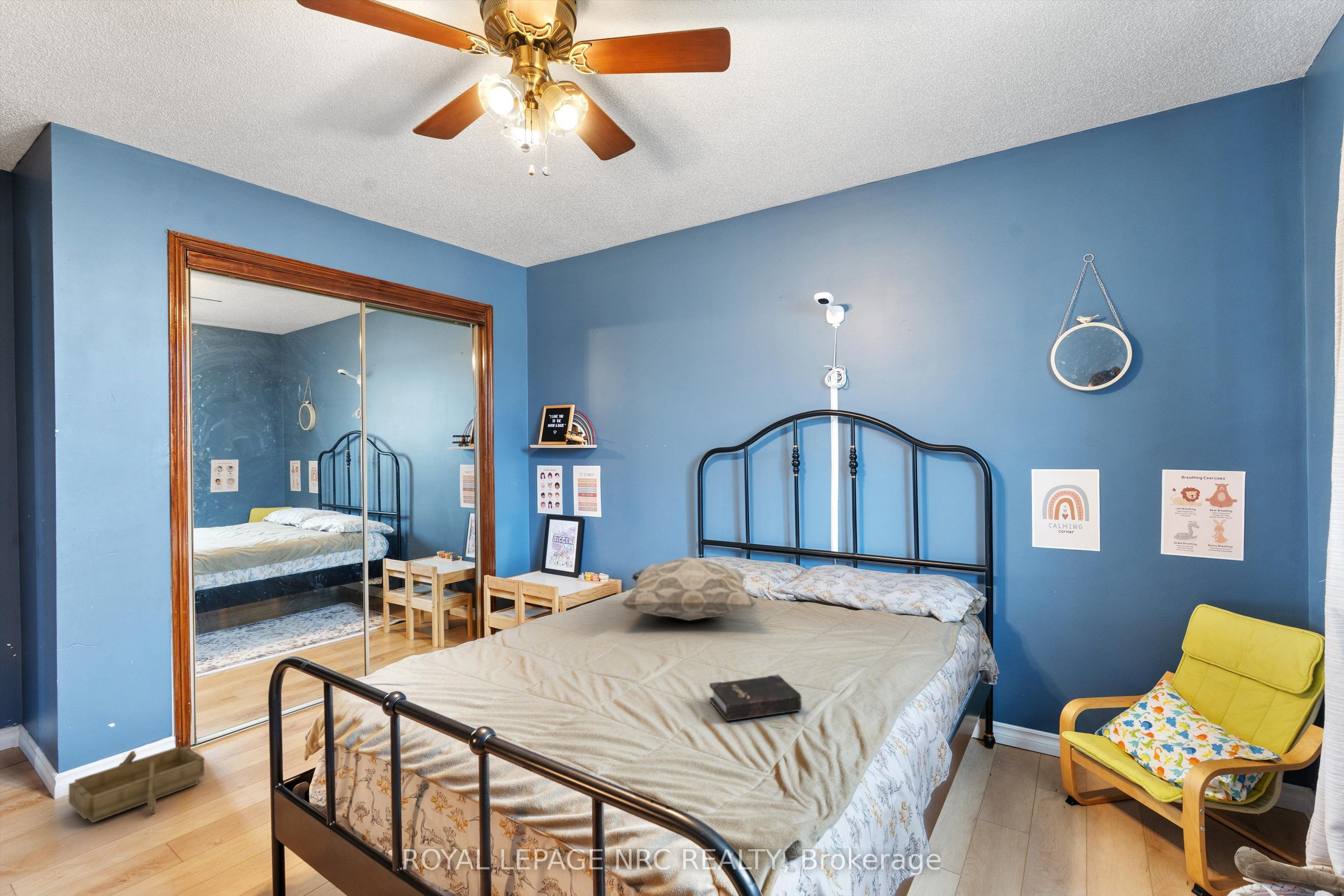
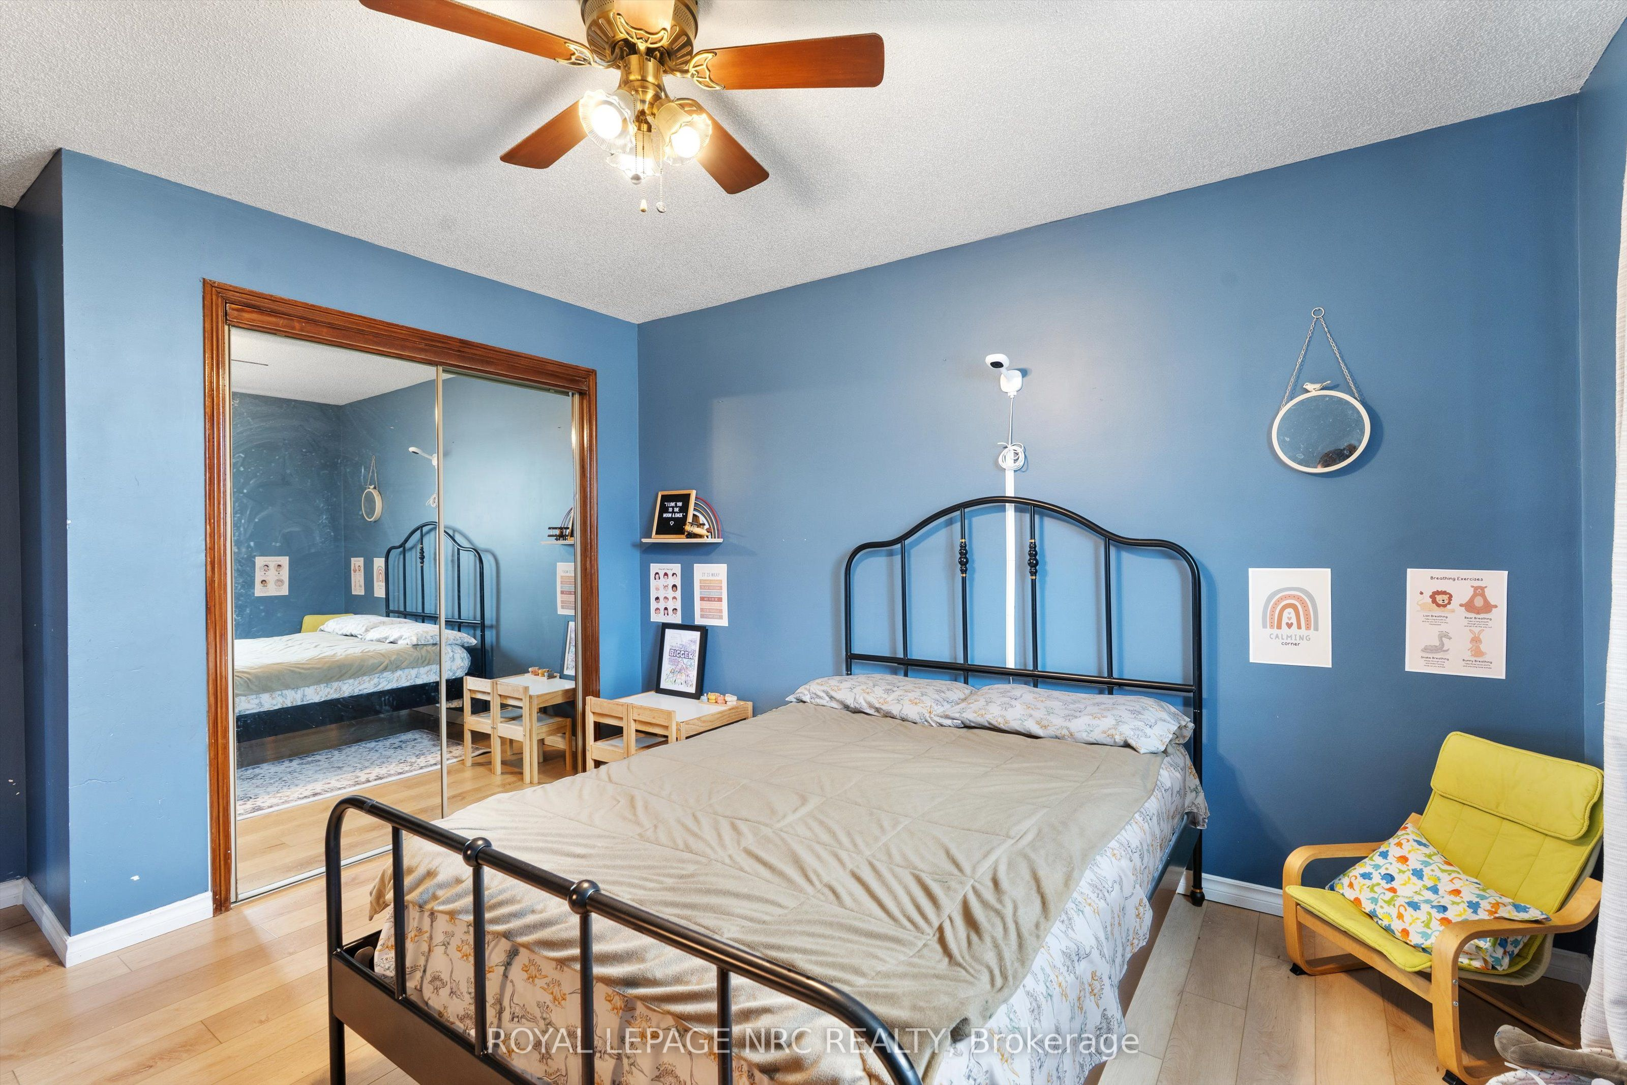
- hardback book (754, 697)
- decorative pillow (688, 588)
- wooden boat (138, 775)
